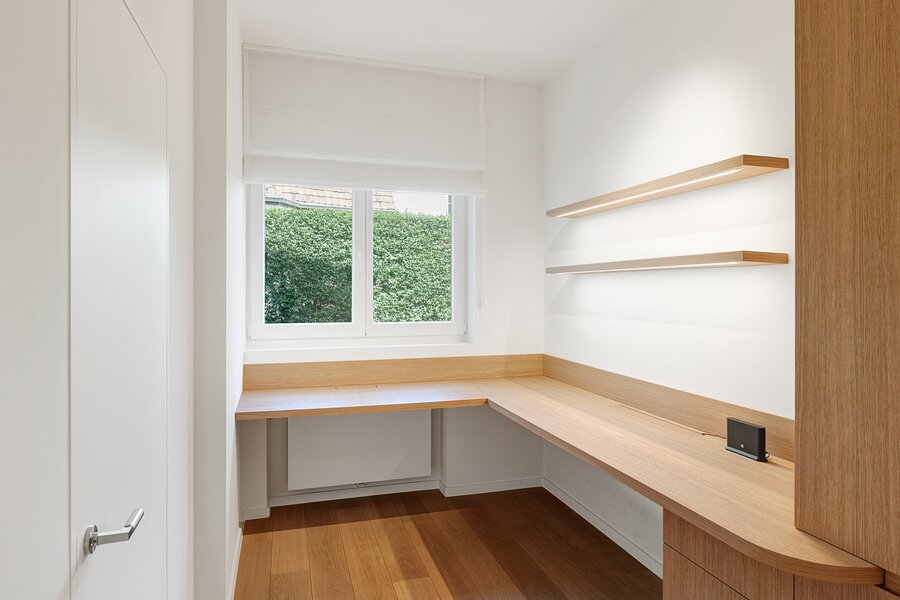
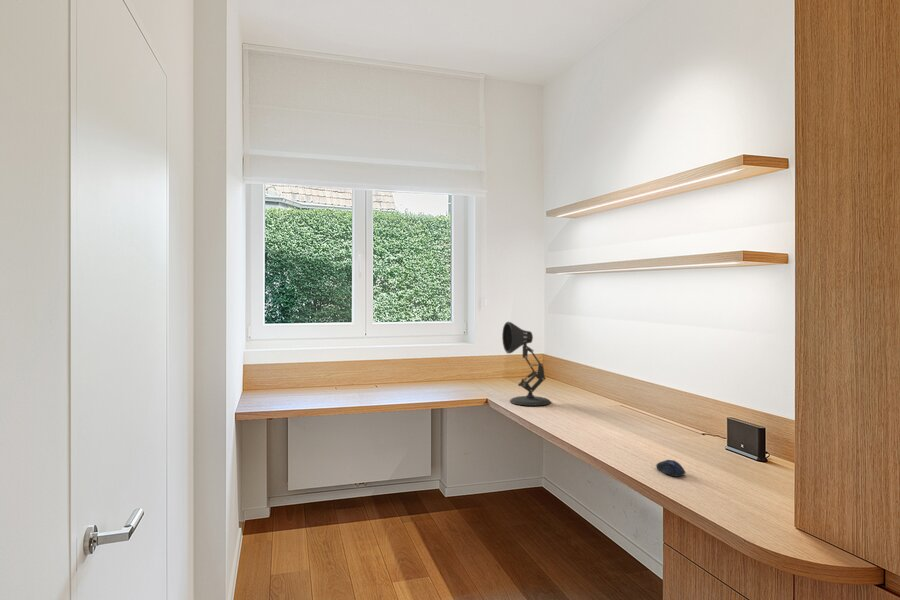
+ computer mouse (671, 465)
+ desk lamp (528, 361)
